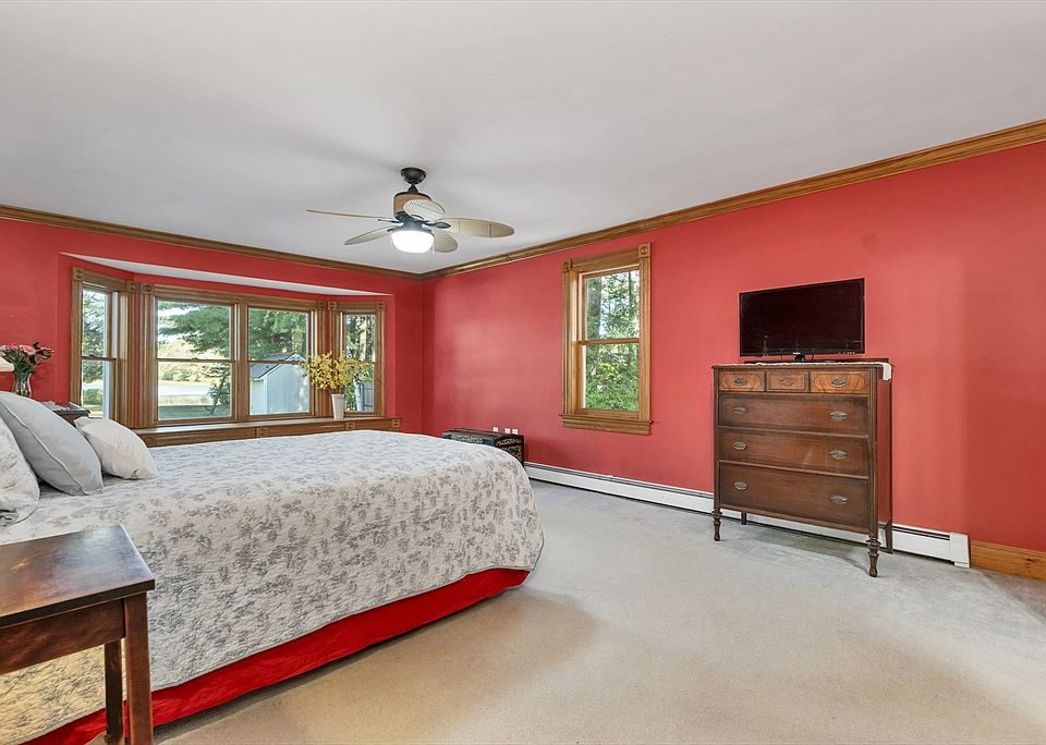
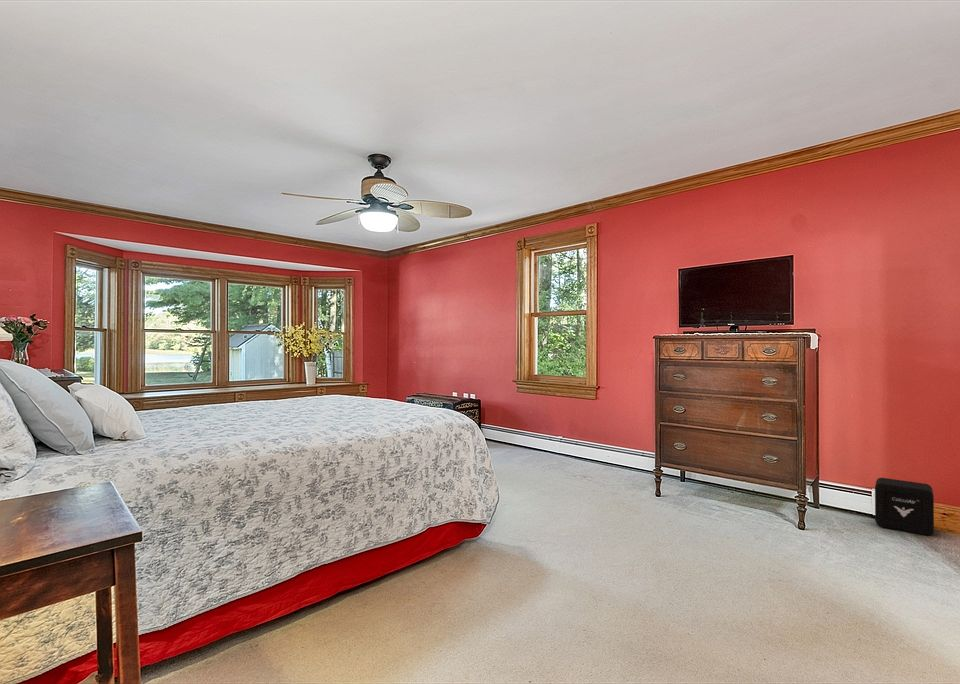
+ air purifier (903, 505)
